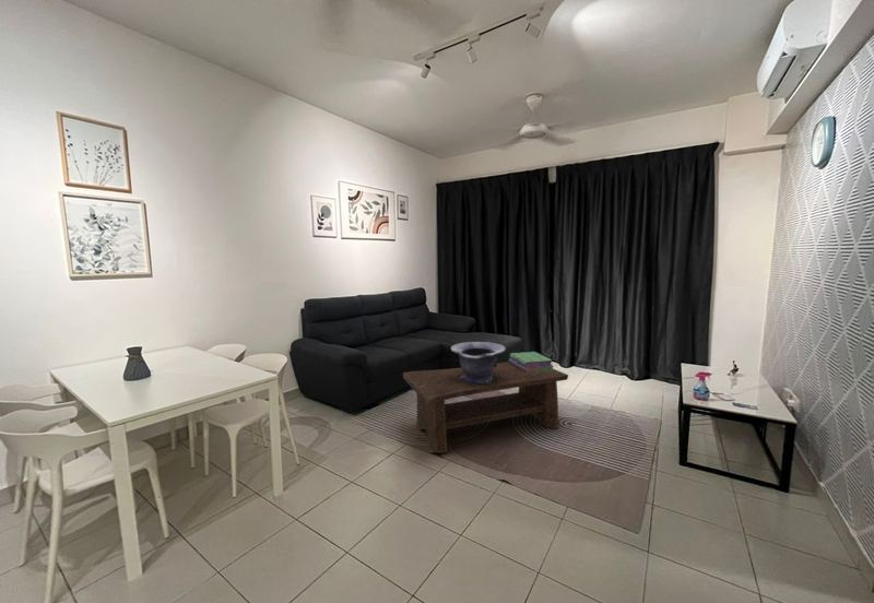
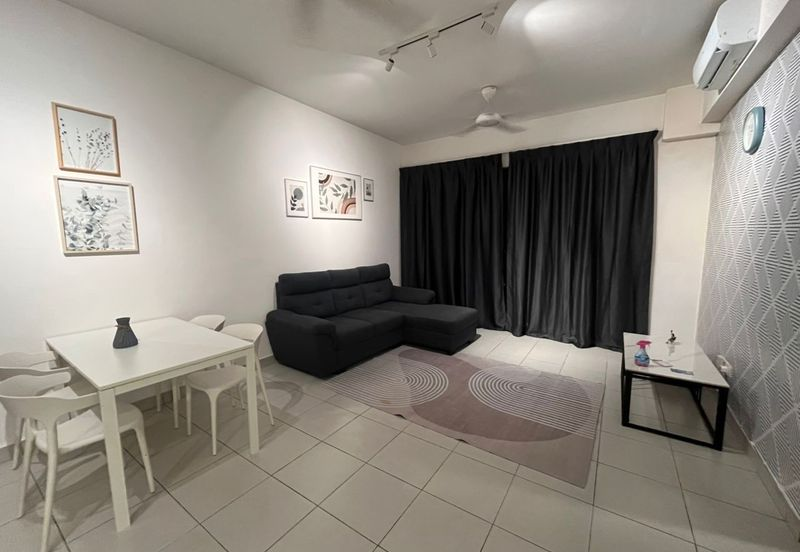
- coffee table (485, 400)
- stack of books (530, 360)
- decorative bowl (479, 363)
